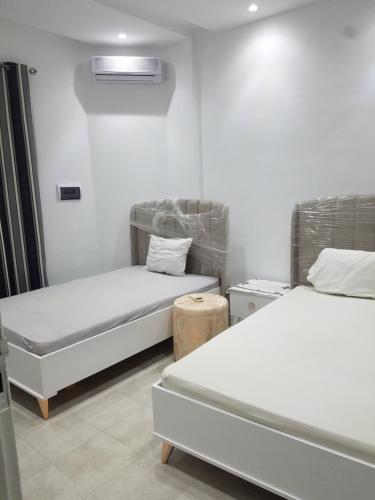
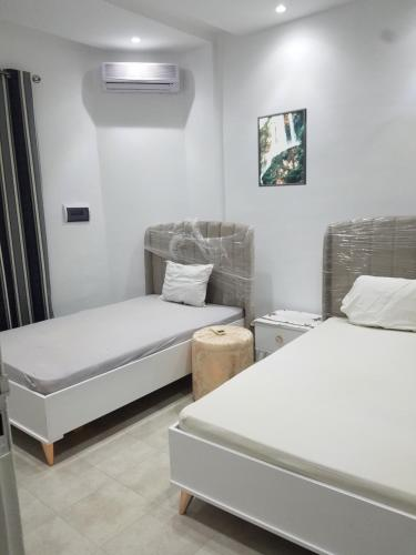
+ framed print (281, 150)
